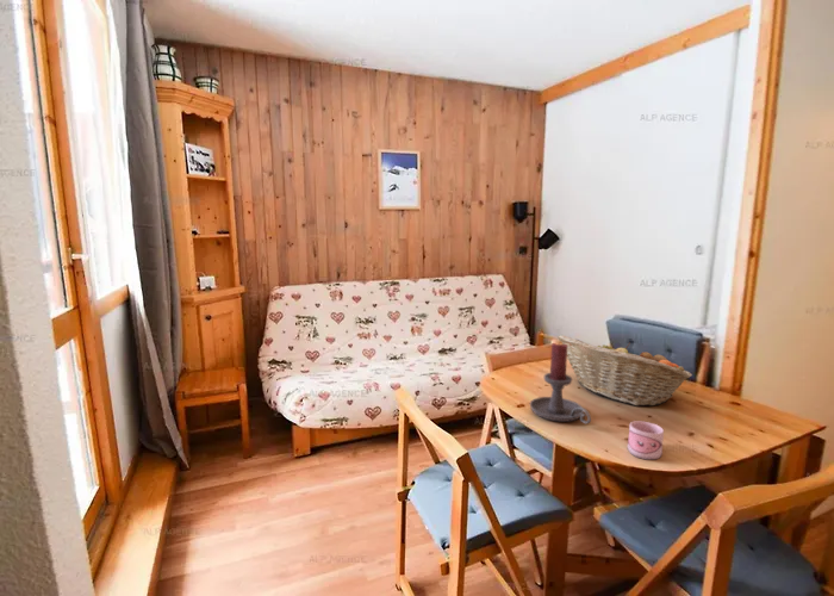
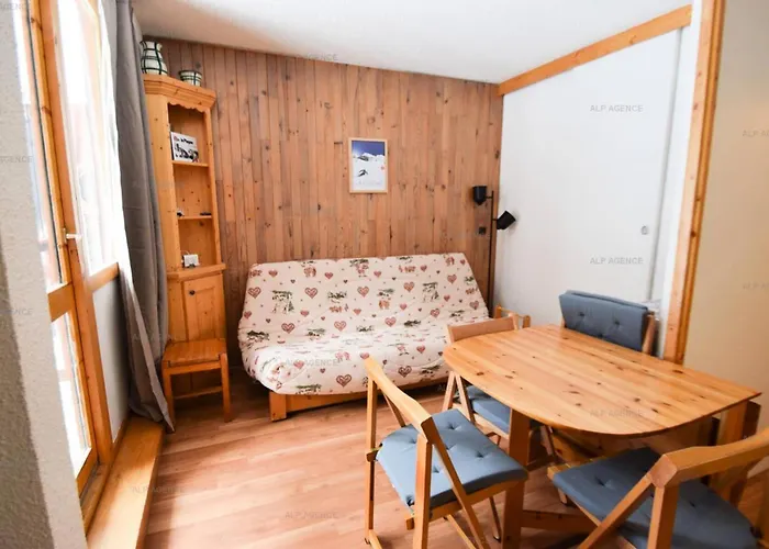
- mug (646, 437)
- fruit basket (618, 364)
- candle holder (564, 380)
